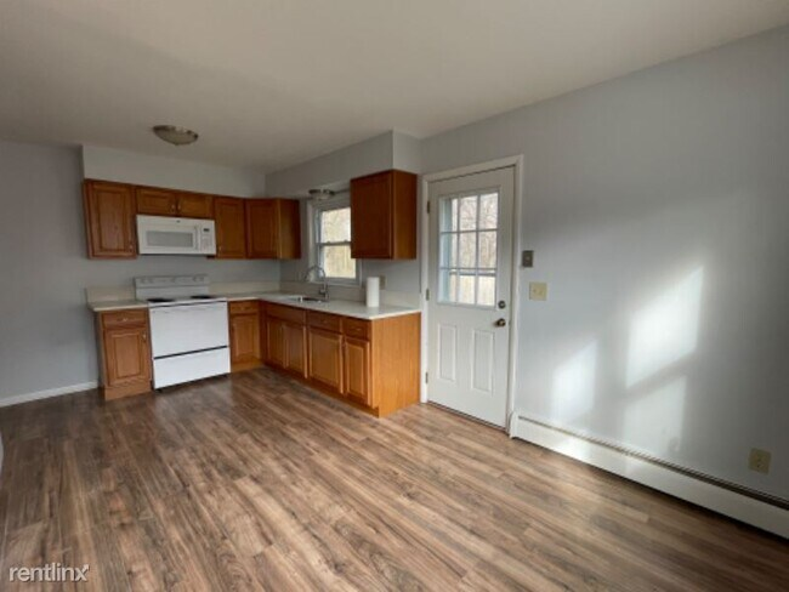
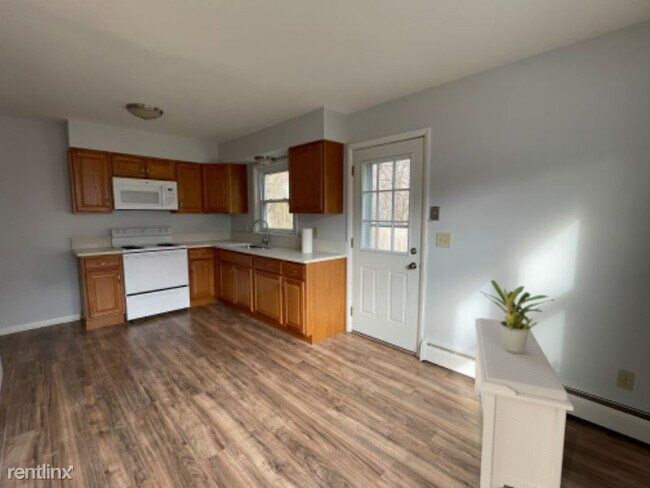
+ bench (508, 391)
+ potted plant (512, 317)
